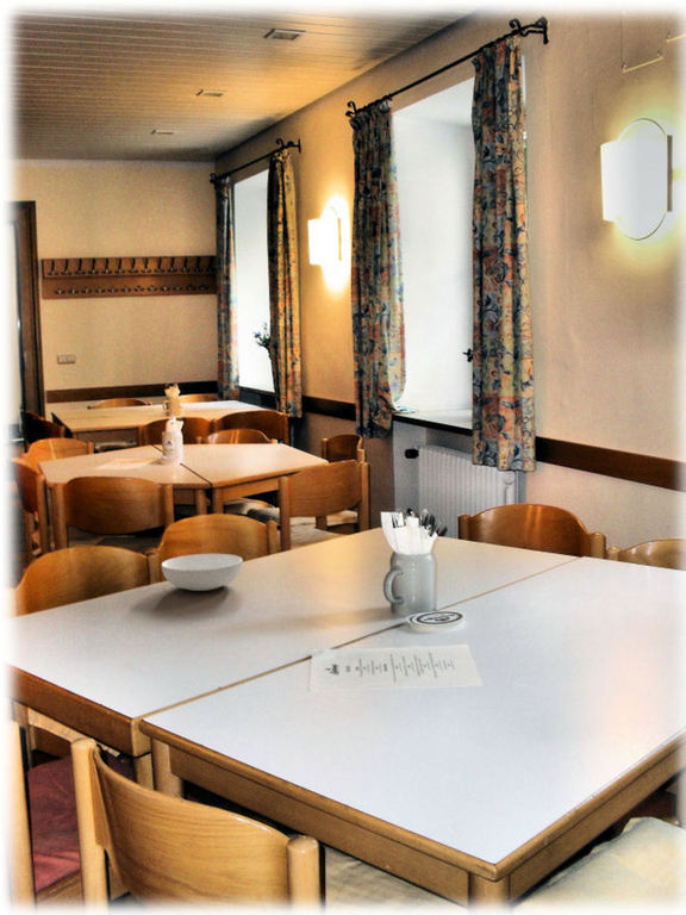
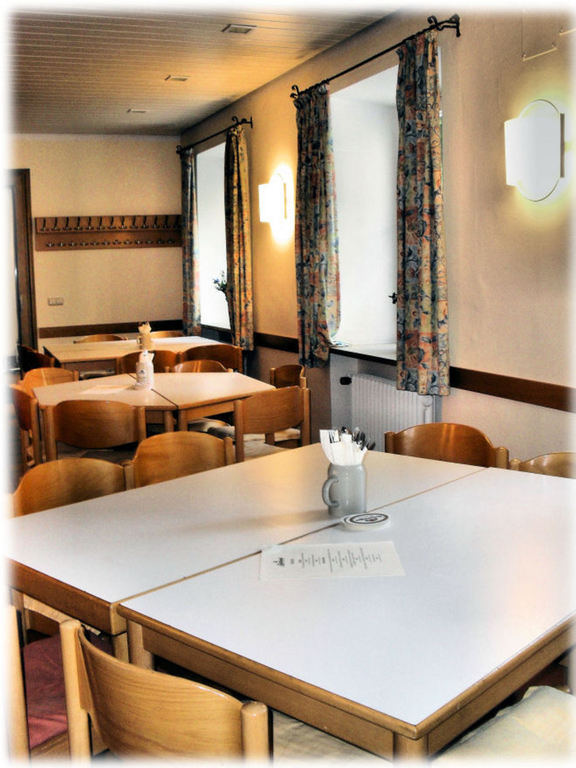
- serving bowl (202, 573)
